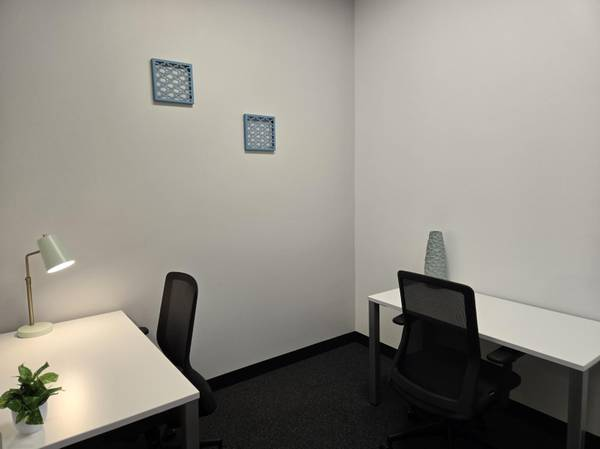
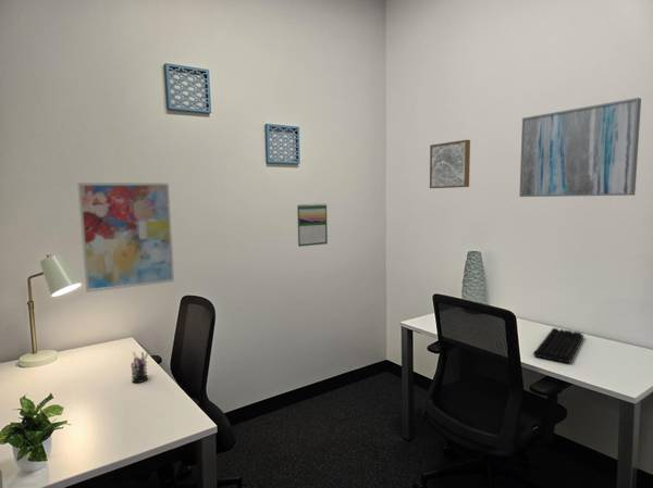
+ wall art (448, 165)
+ calendar (312, 224)
+ wall art (574, 153)
+ keyboard (559, 343)
+ wall art (128, 235)
+ pen holder (140, 364)
